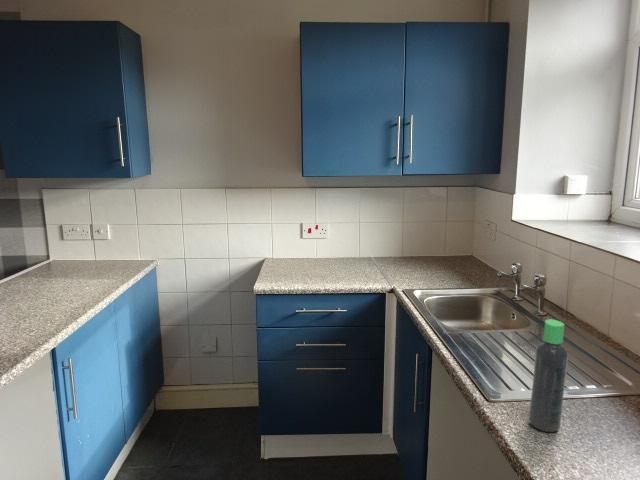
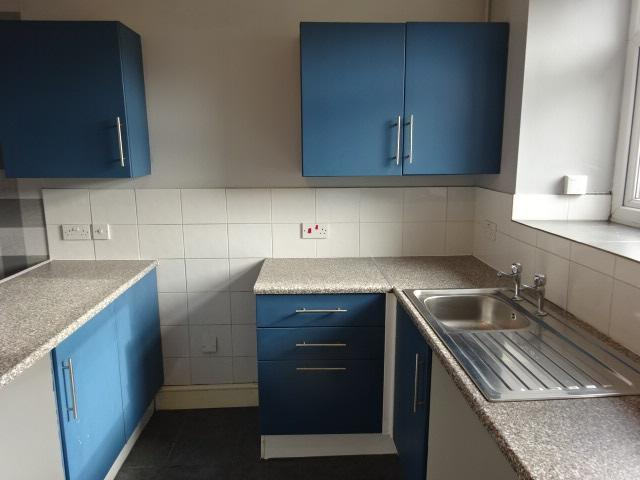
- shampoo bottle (548, 374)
